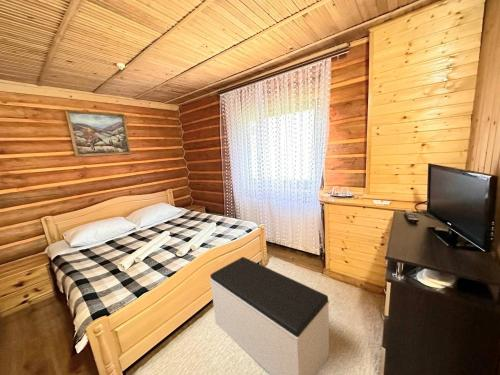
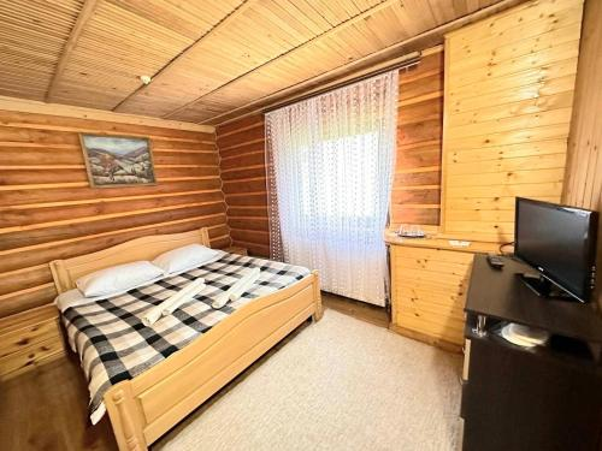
- bench (264, 311)
